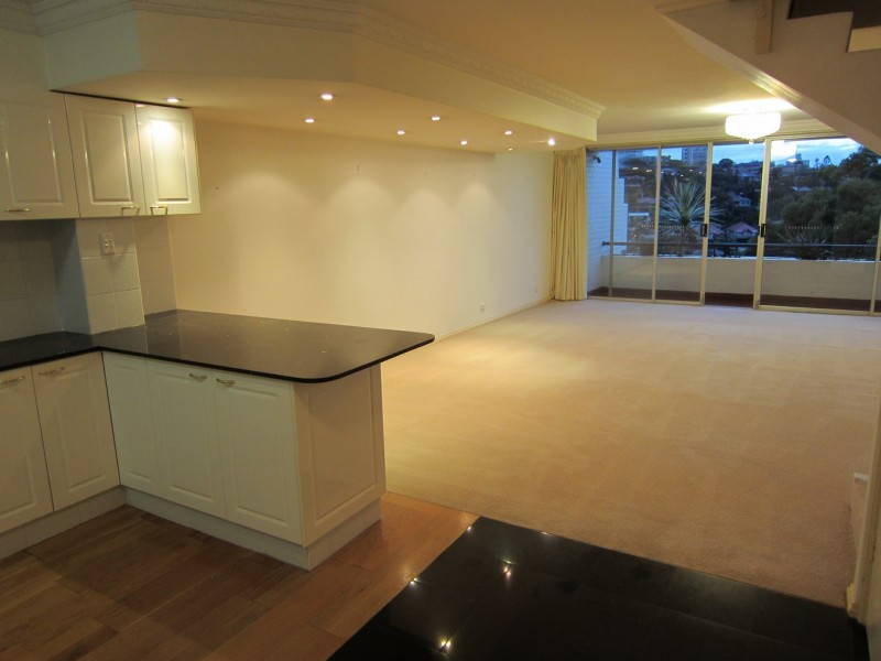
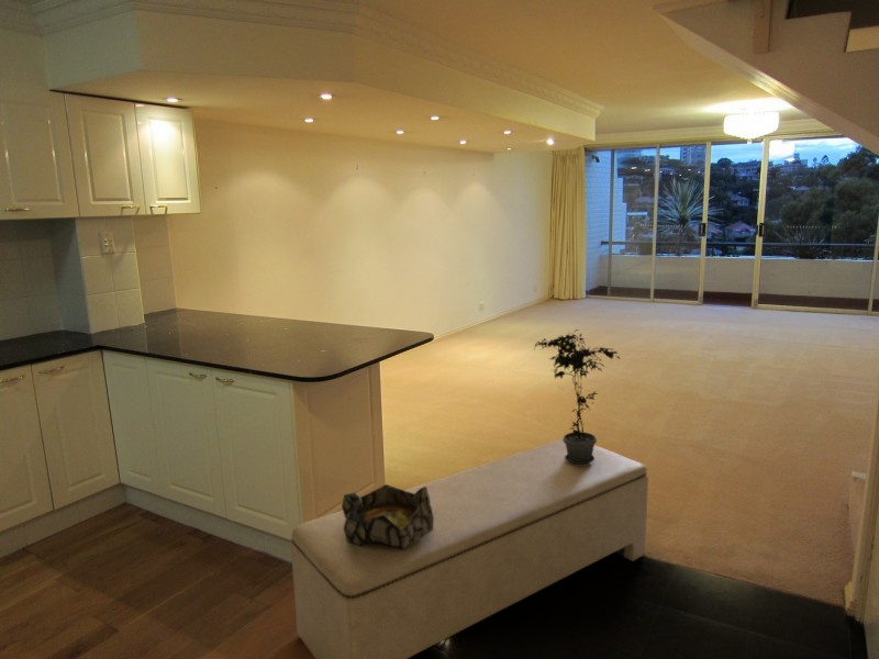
+ bench (487, 540)
+ decorative bowl (387, 509)
+ potted plant (577, 394)
